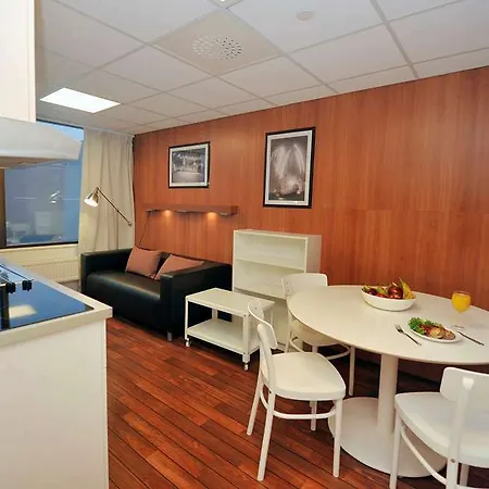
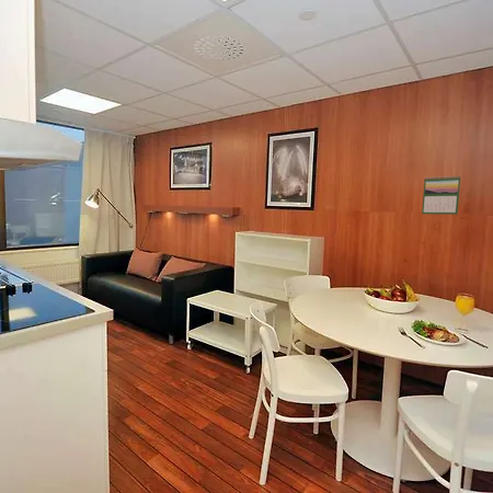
+ calendar (440, 195)
